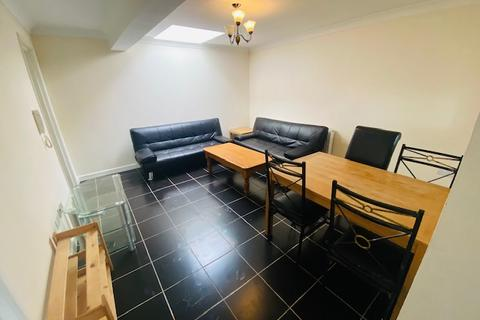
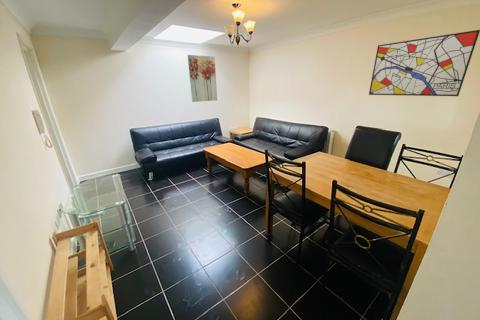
+ wall art (203, 79)
+ wall art (414, 68)
